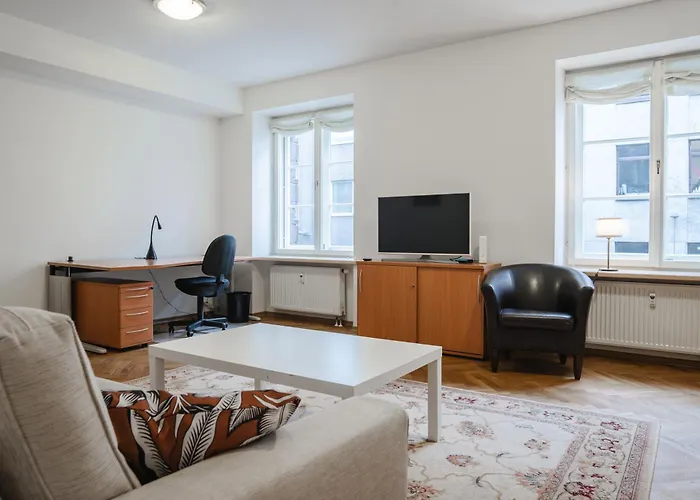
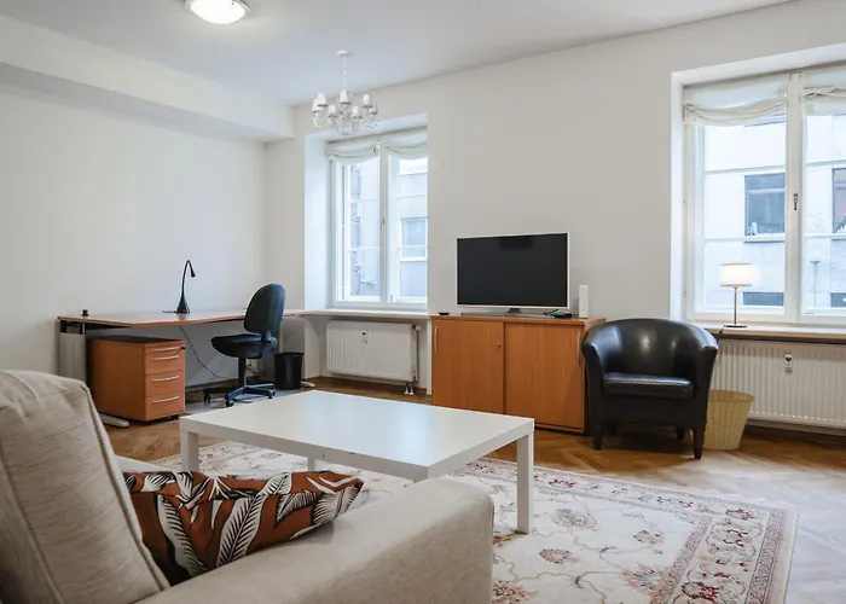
+ basket (715, 419)
+ chandelier (344, 94)
